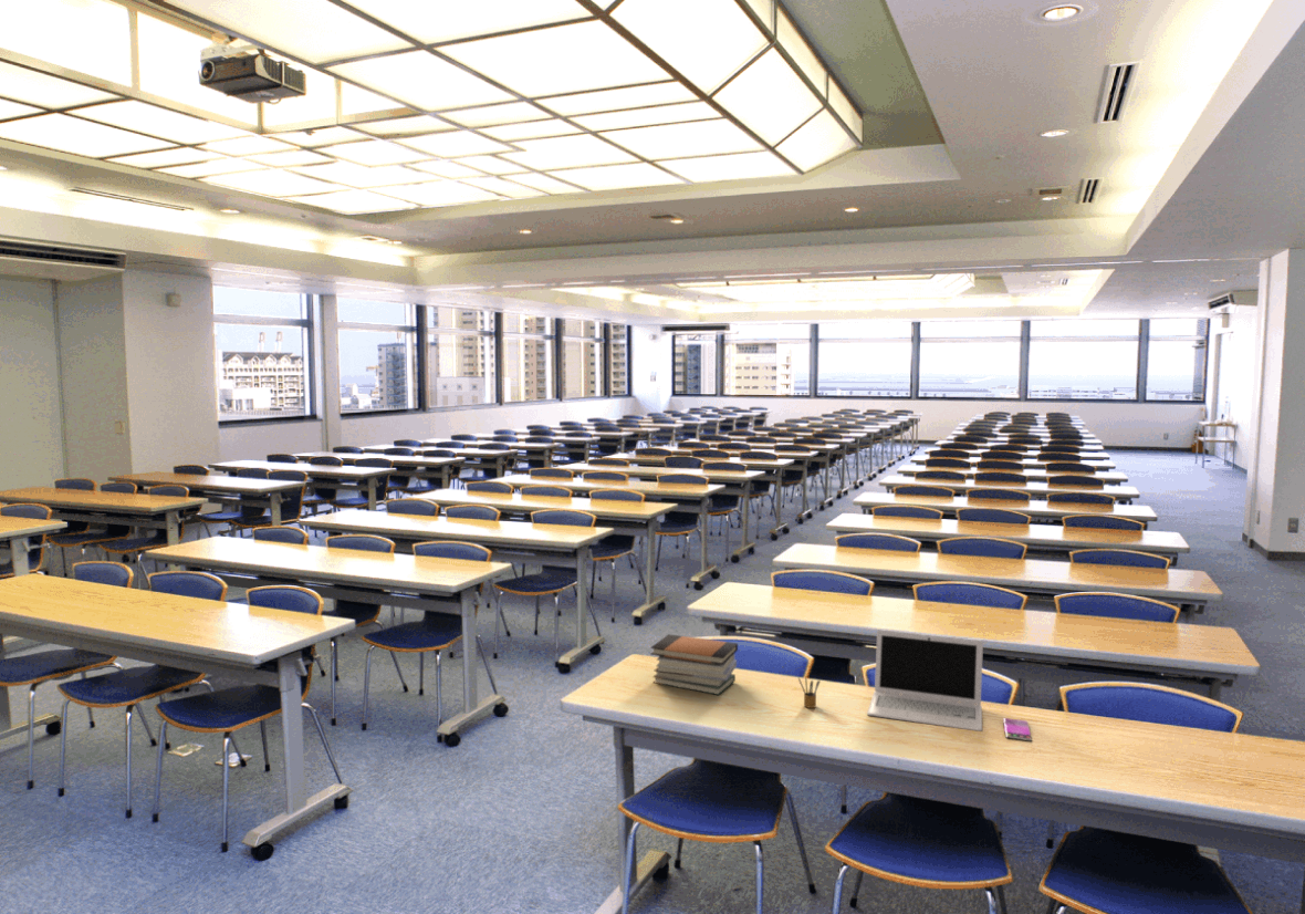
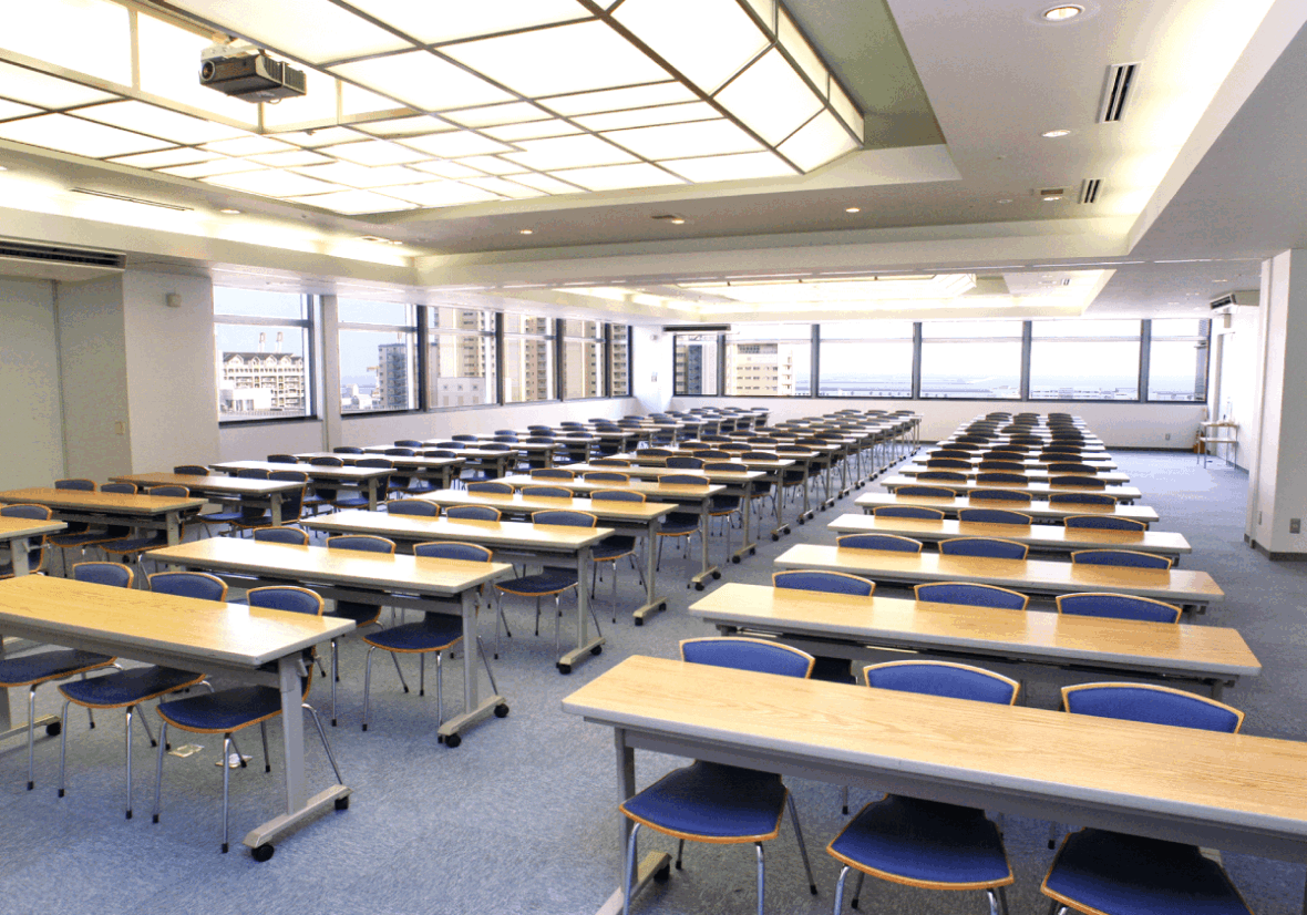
- book stack (695, 663)
- pencil box (808, 692)
- smartphone (1016, 729)
- laptop (926, 677)
